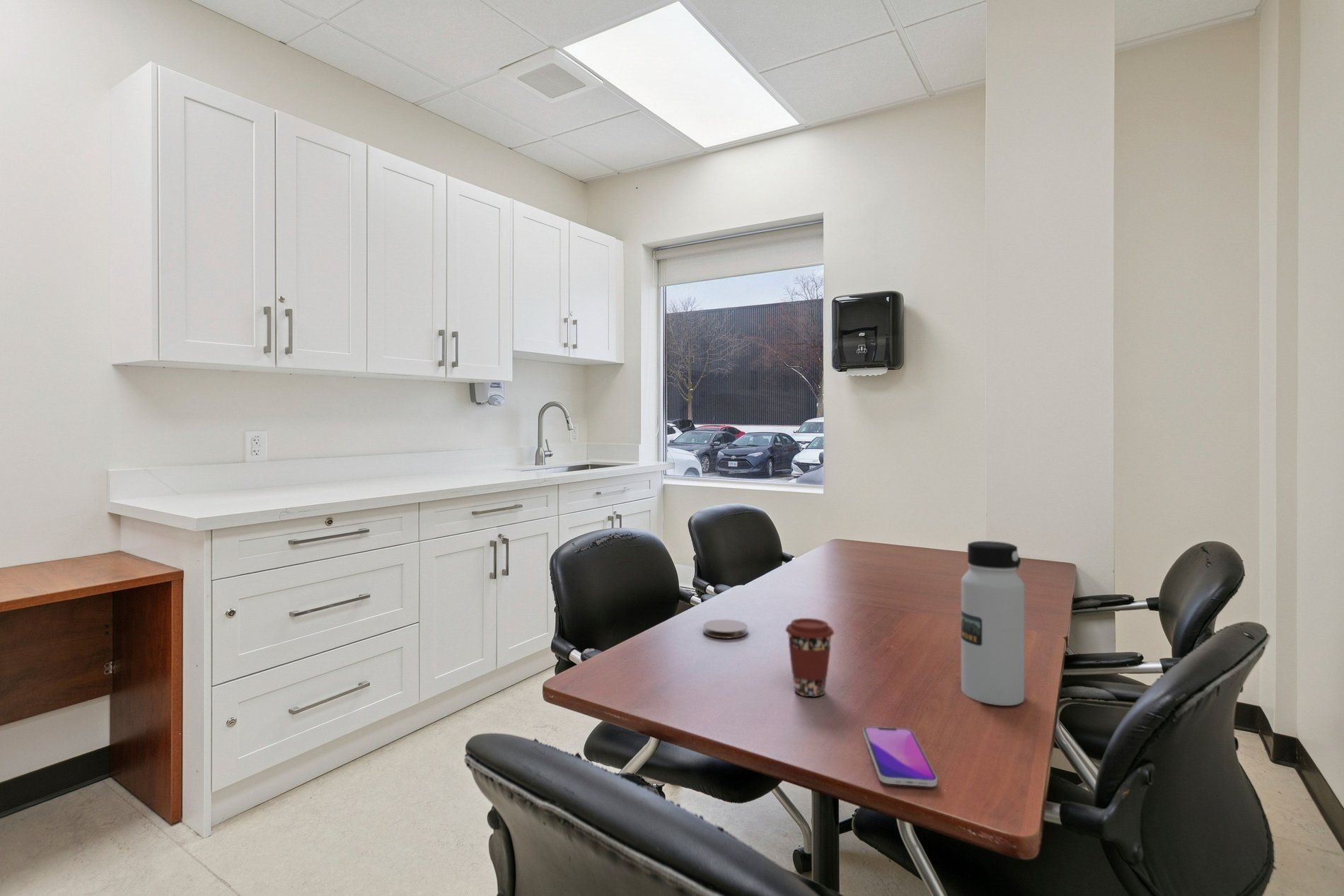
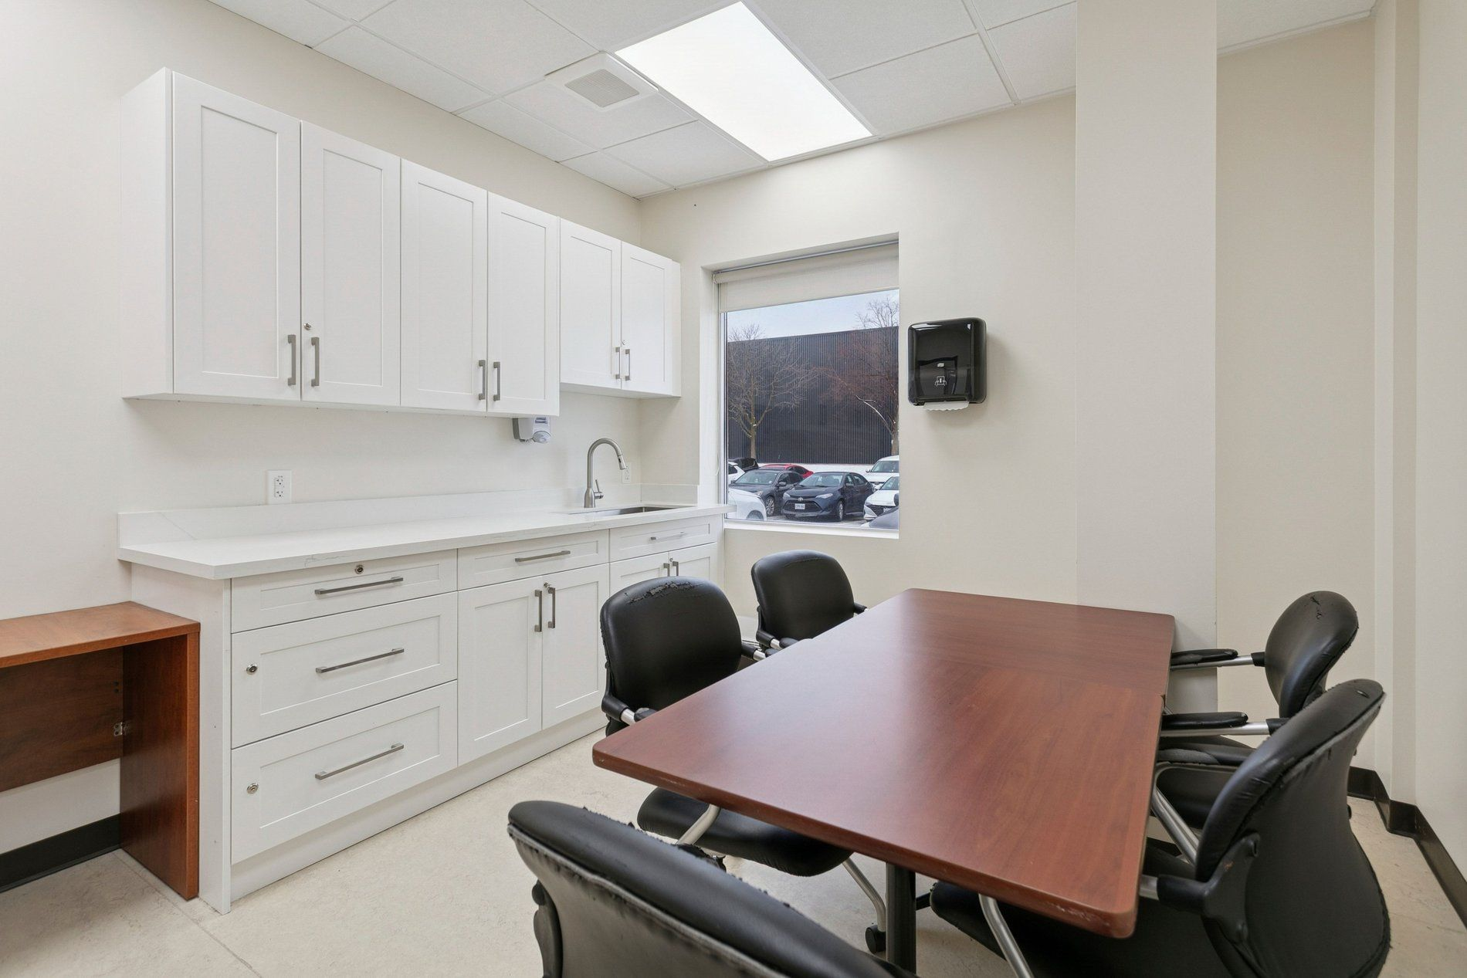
- coaster (725, 628)
- smartphone (897, 754)
- coffee cup (809, 657)
- water bottle (992, 619)
